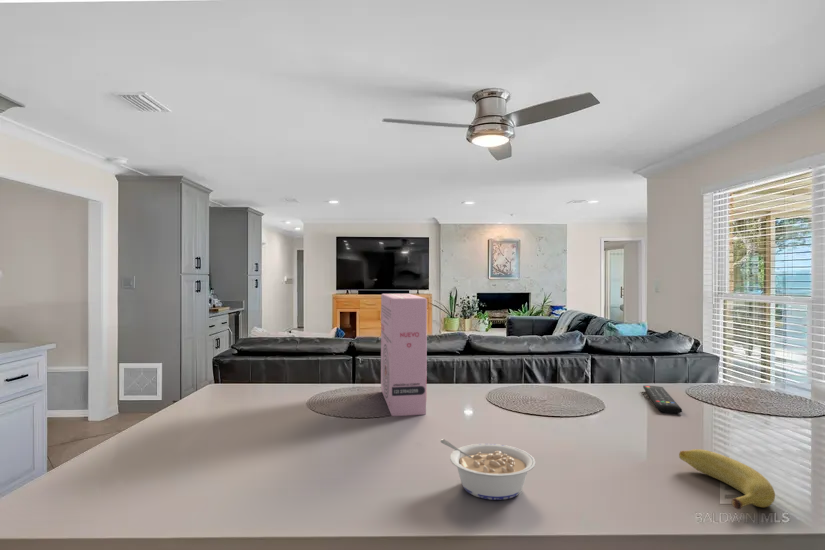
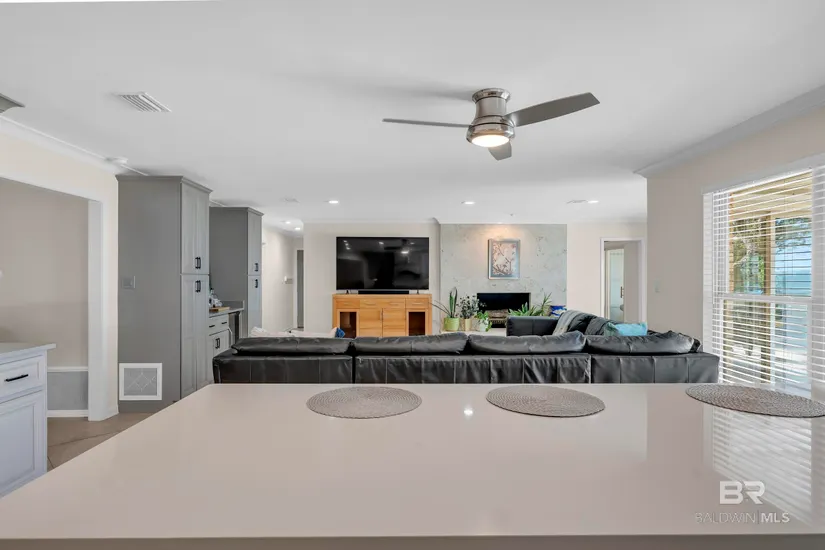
- banana (719, 475)
- legume (488, 469)
- remote control (660, 398)
- cereal box (401, 348)
